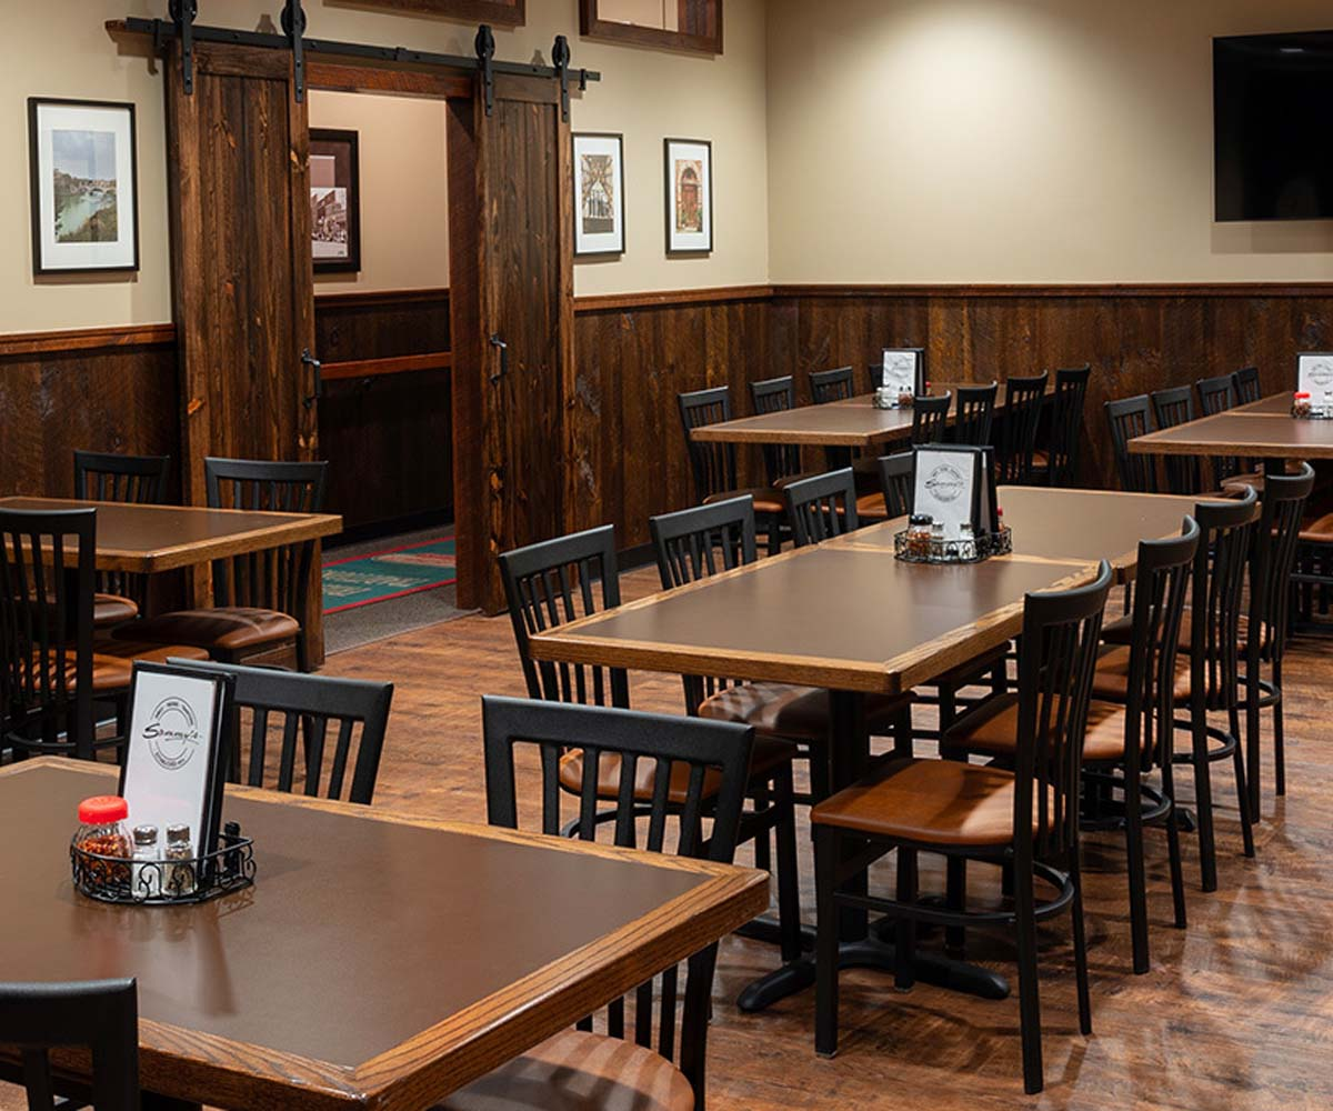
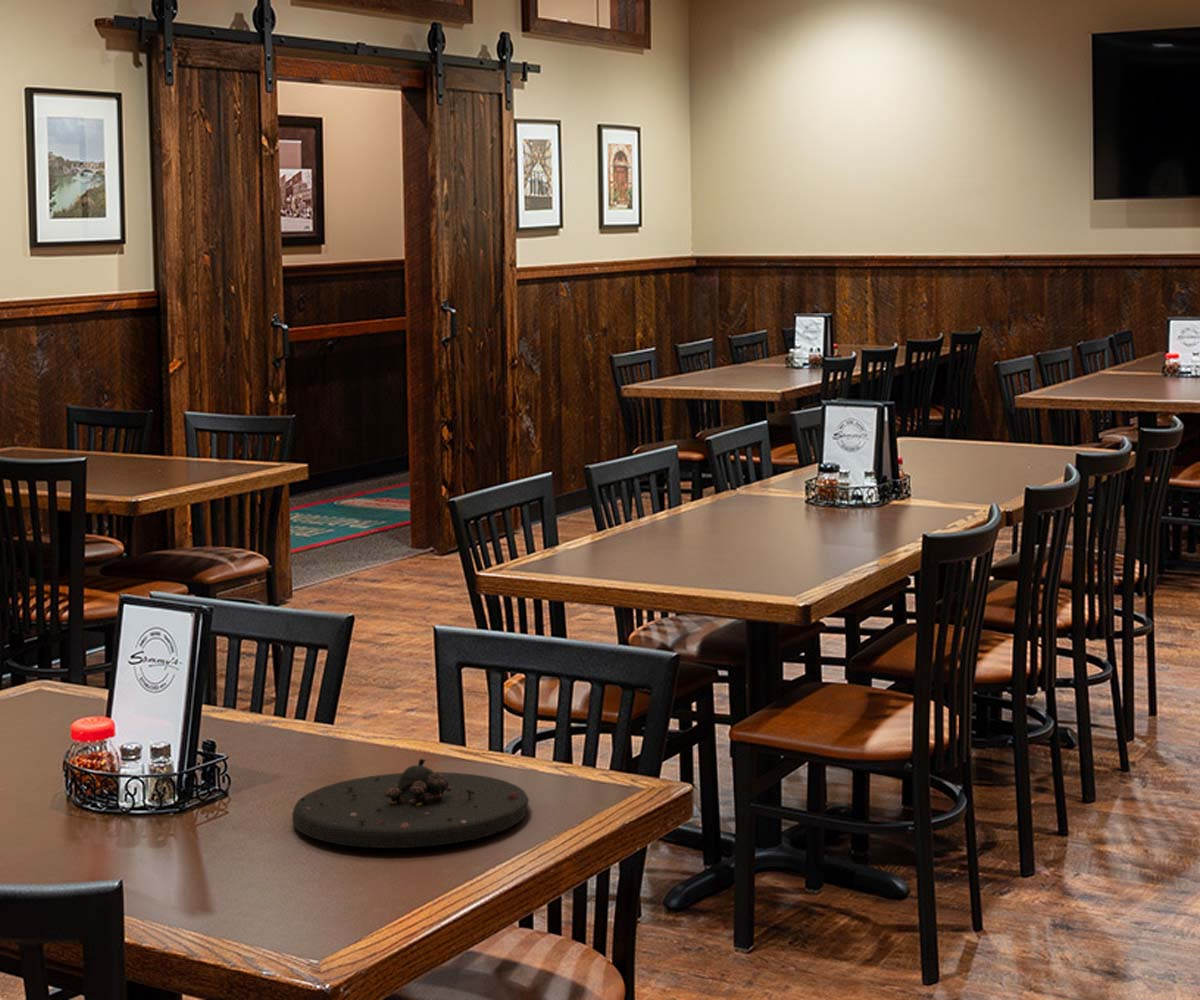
+ plate (410, 790)
